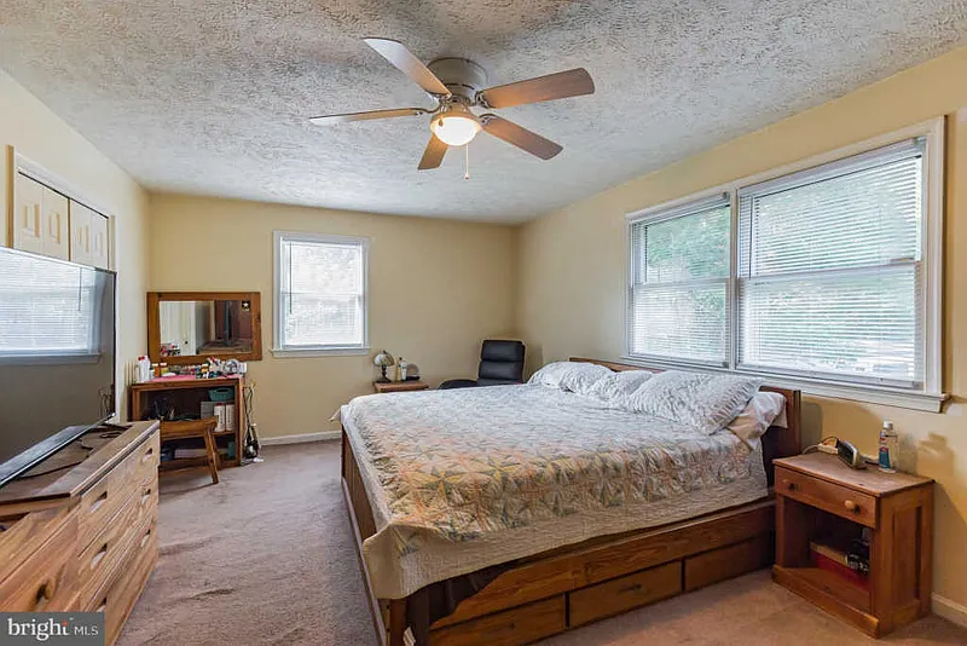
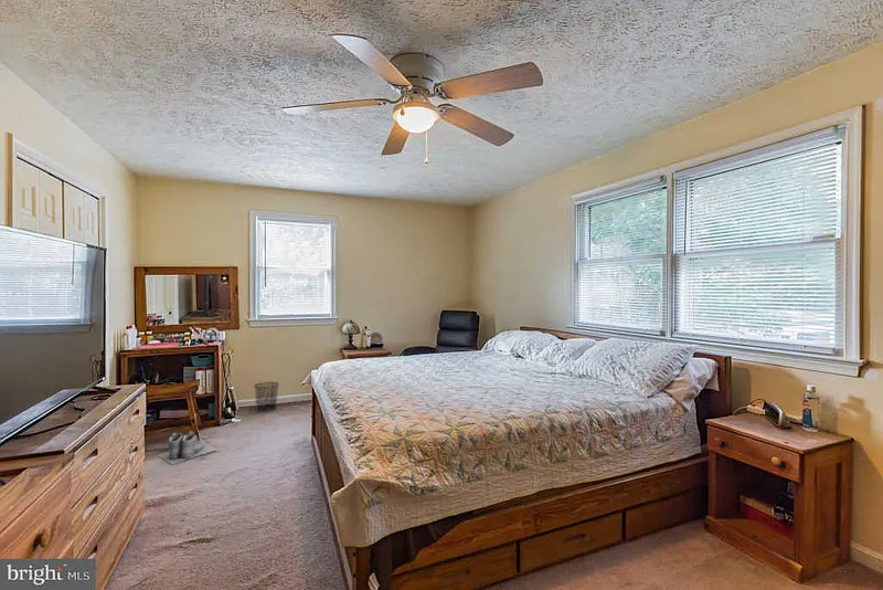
+ boots (188, 442)
+ waste bin (266, 396)
